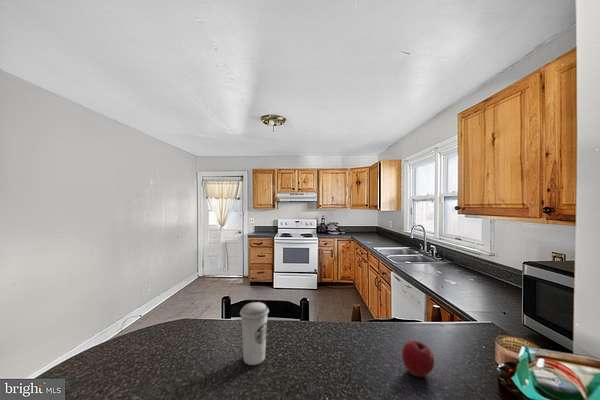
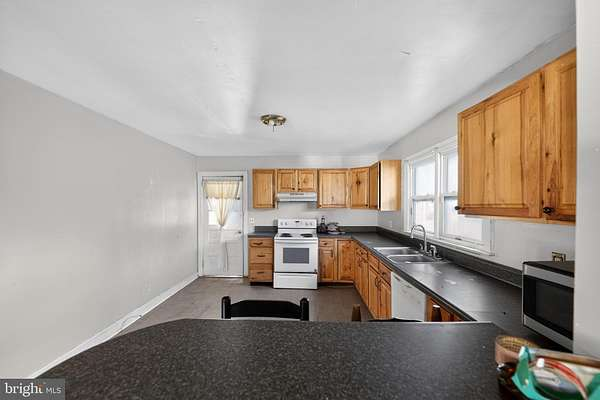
- coffee cup (254, 332)
- apple (417, 357)
